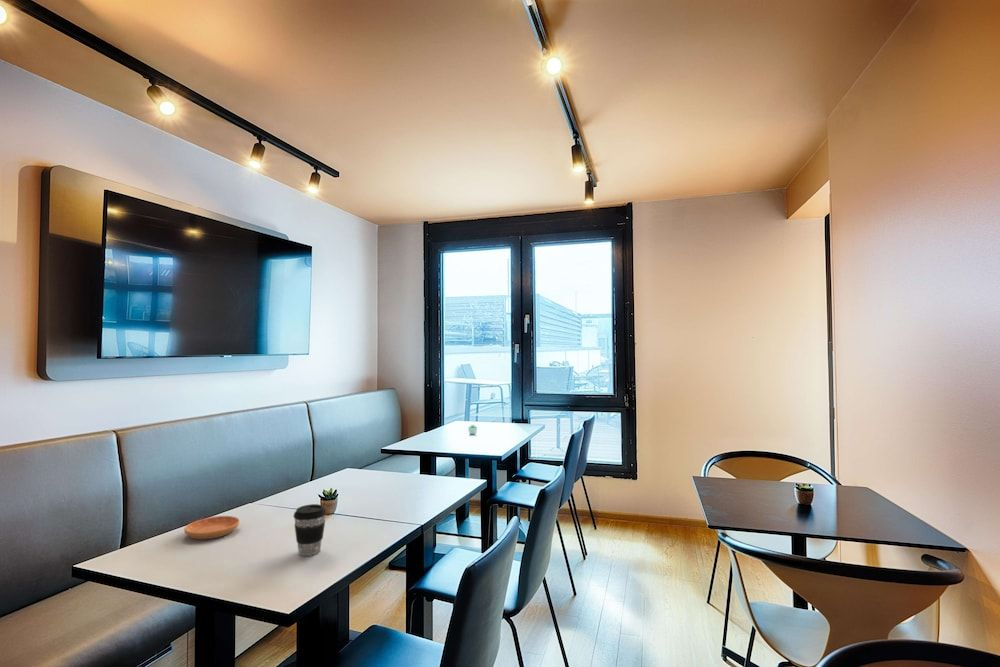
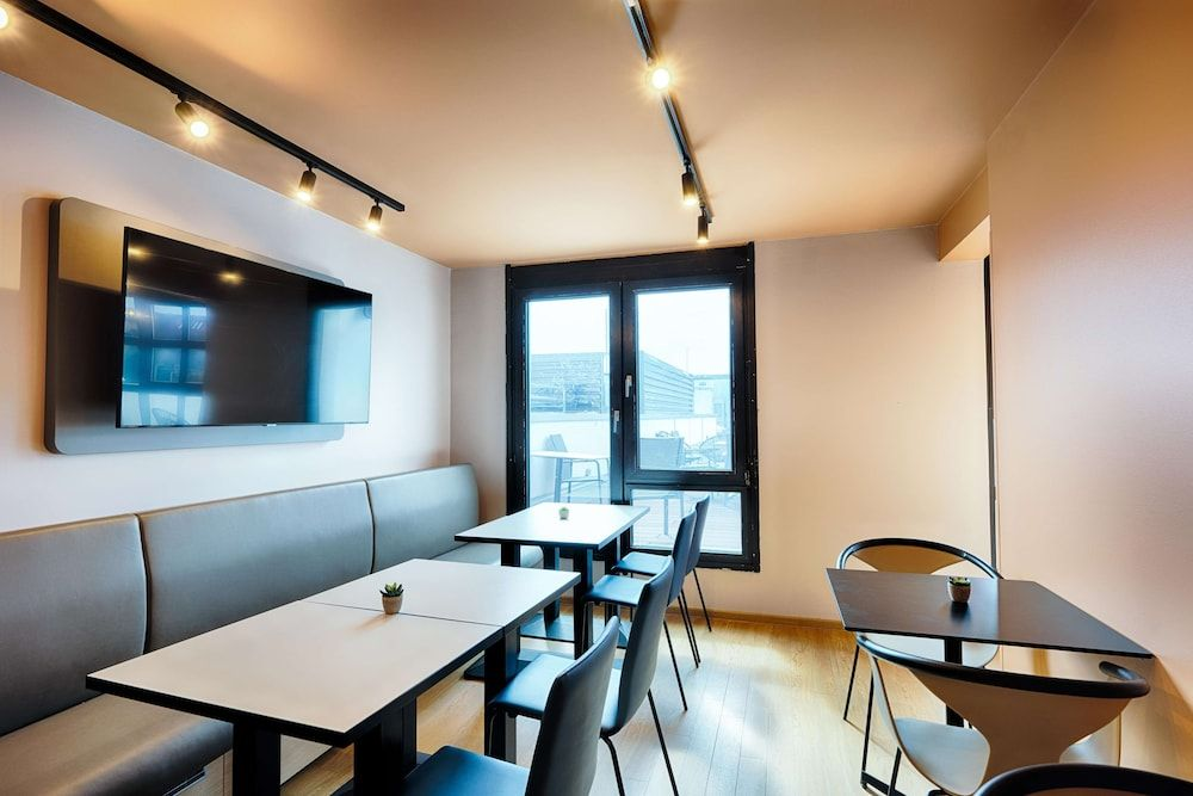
- saucer (212, 528)
- coffee cup (309, 530)
